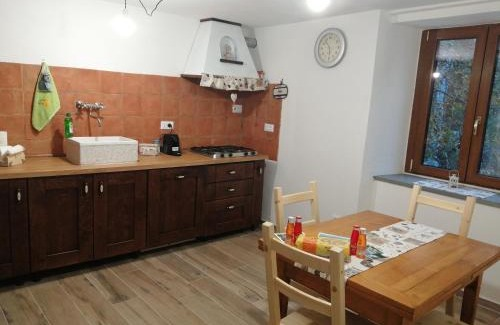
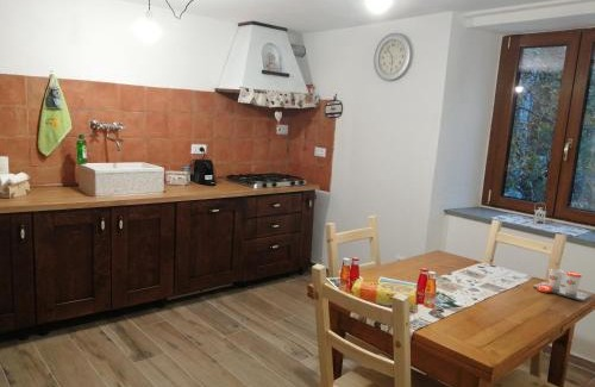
+ cup (560, 281)
